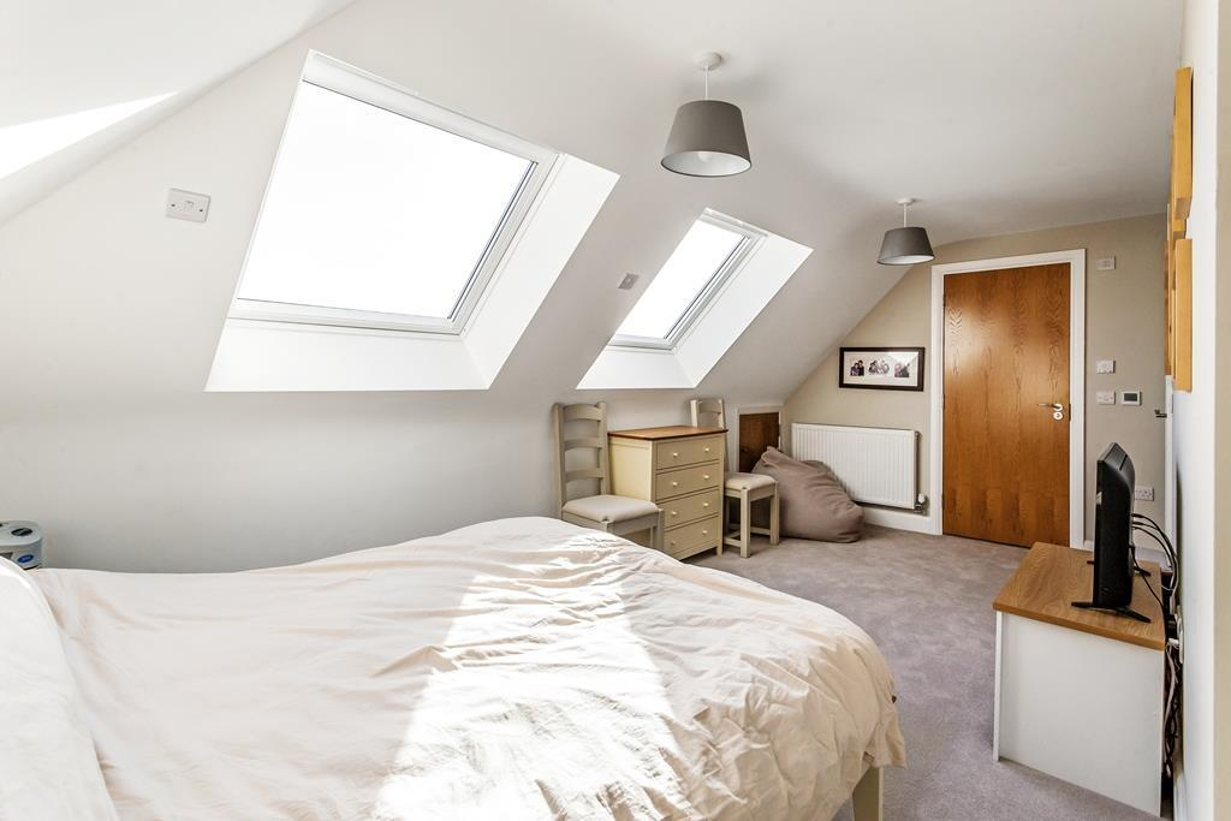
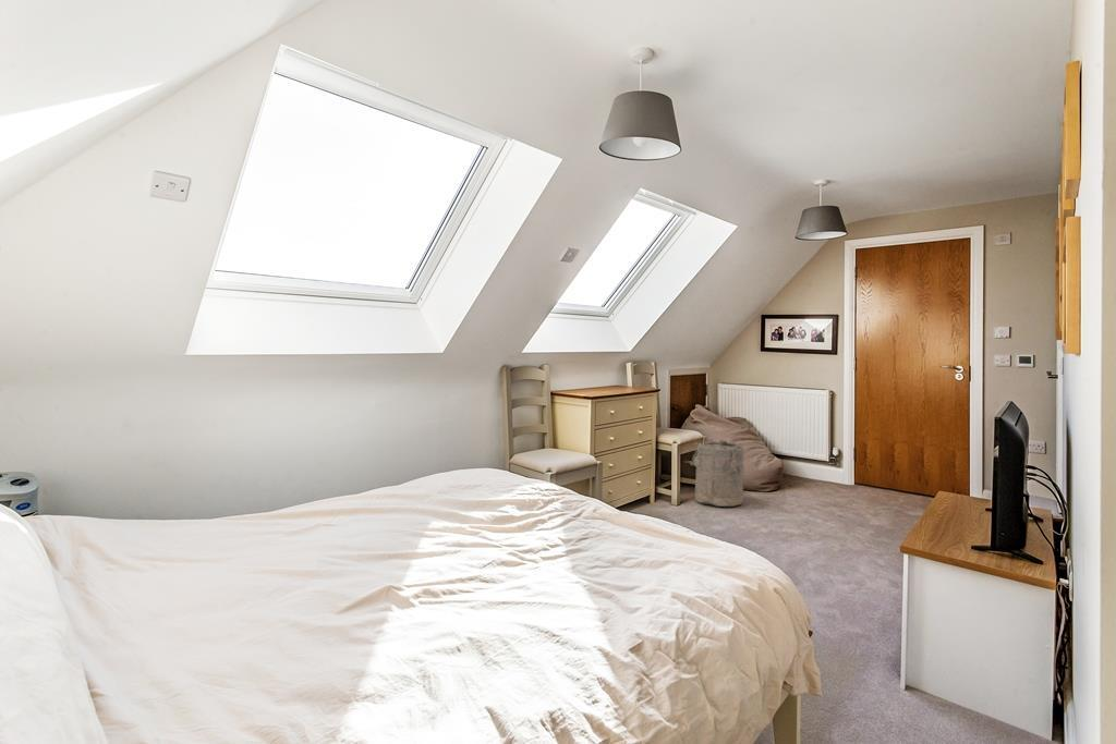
+ laundry hamper (719, 471)
